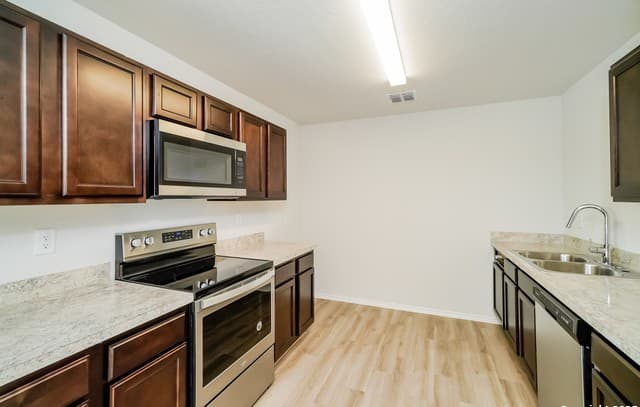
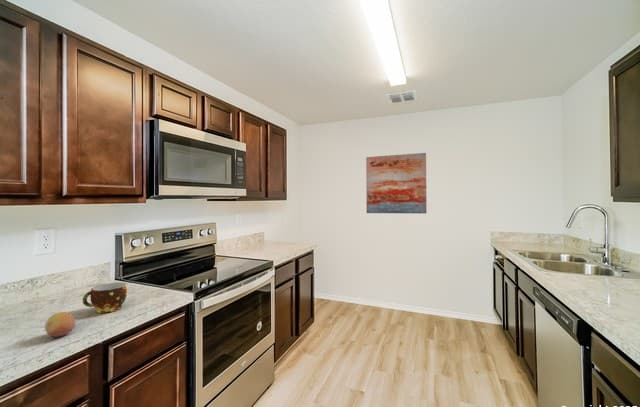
+ cup (107, 298)
+ wall art (395, 184)
+ fruit (60, 323)
